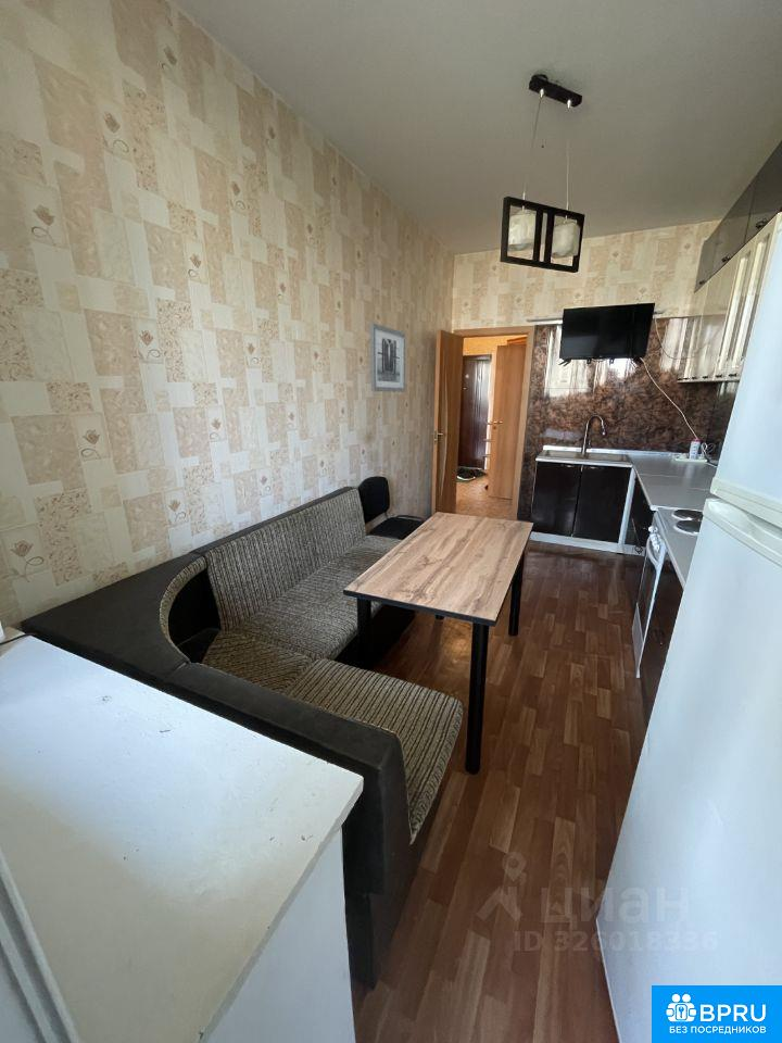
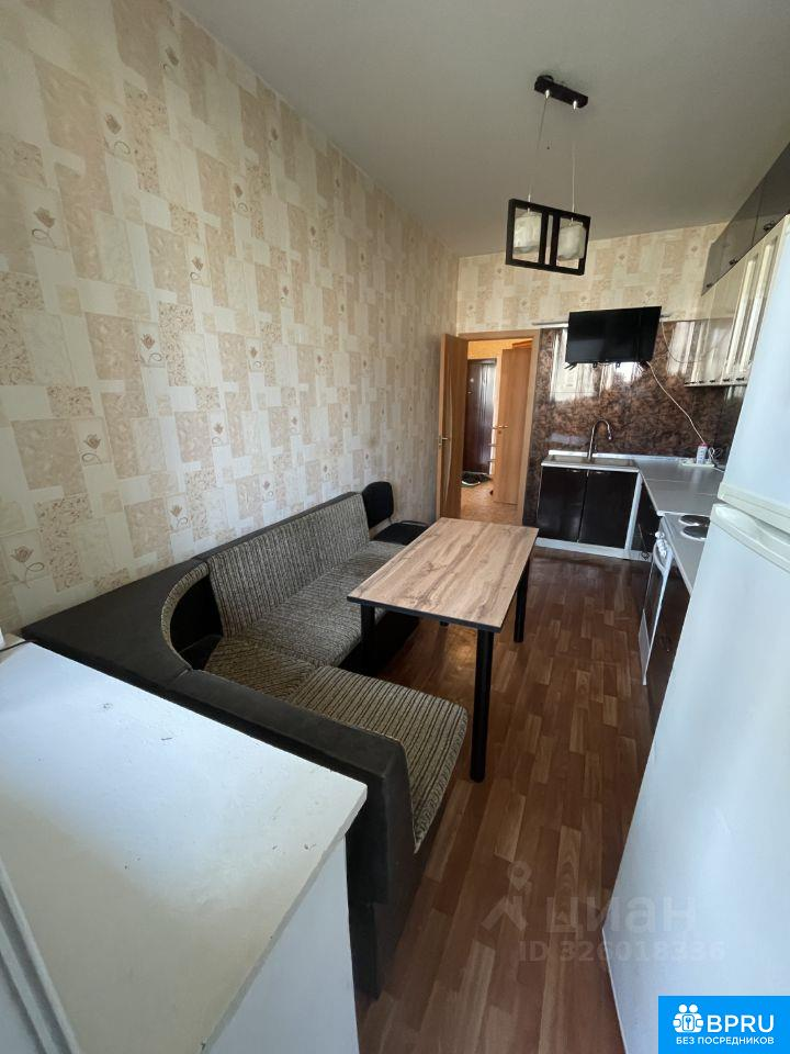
- wall art (389, 360)
